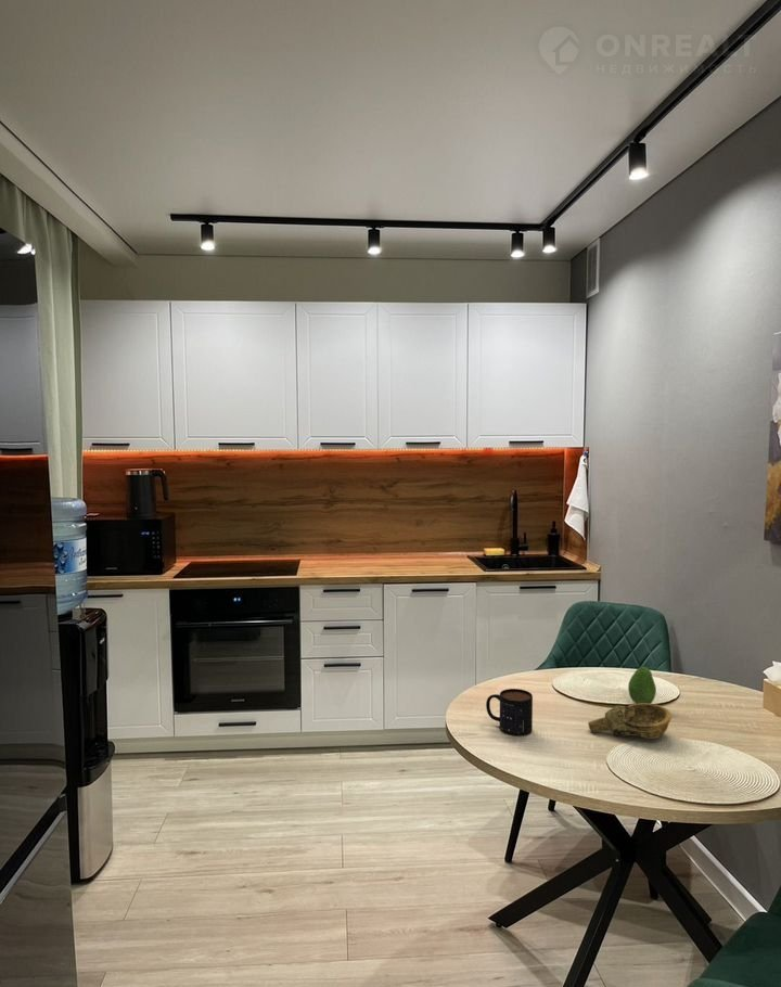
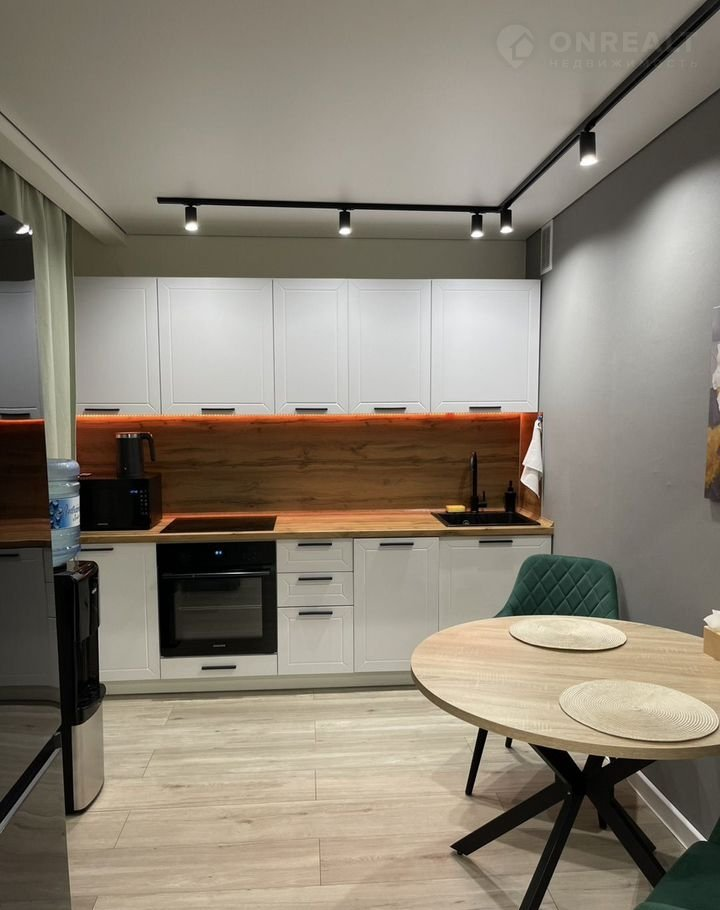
- decorative bowl (628, 719)
- fruit (641, 685)
- mug (508, 709)
